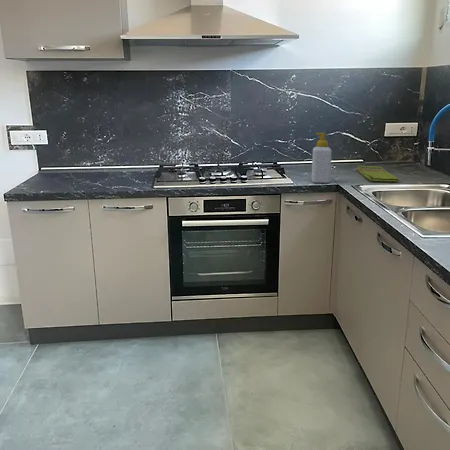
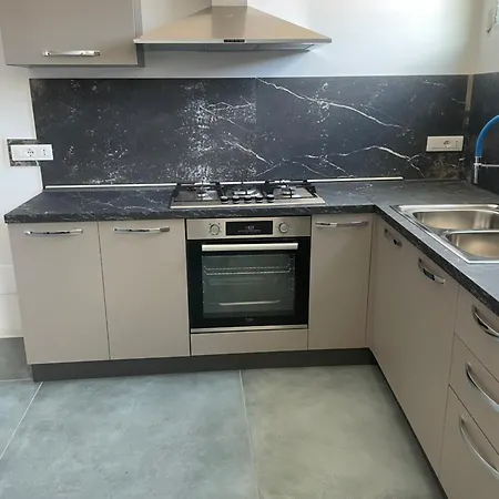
- dish towel (376, 172)
- soap bottle (321, 157)
